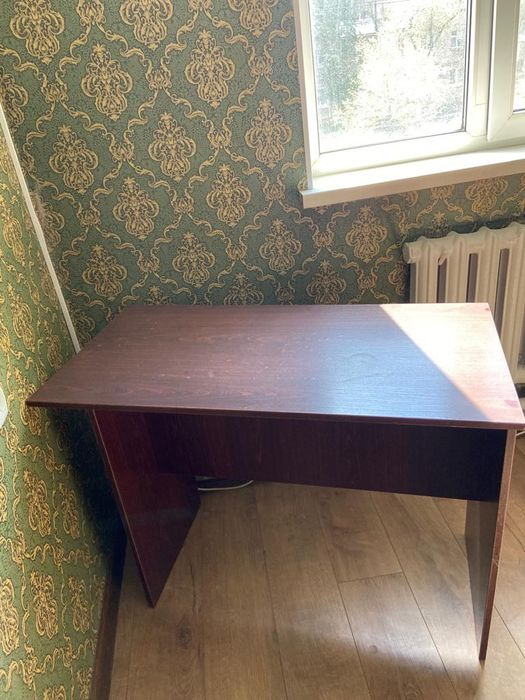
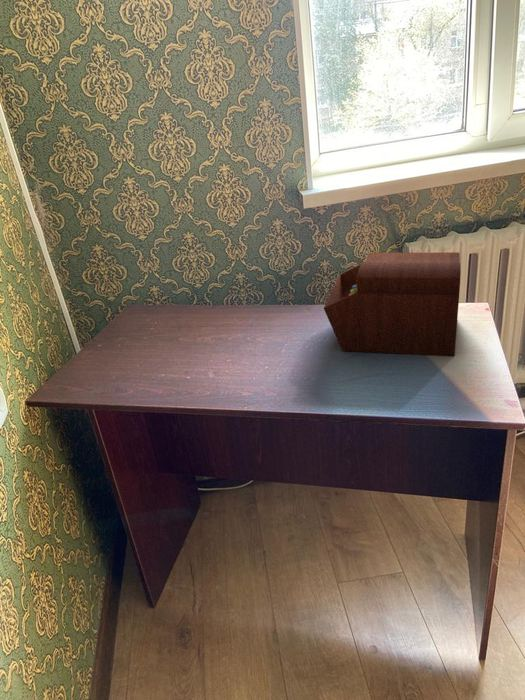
+ sewing box (392, 295)
